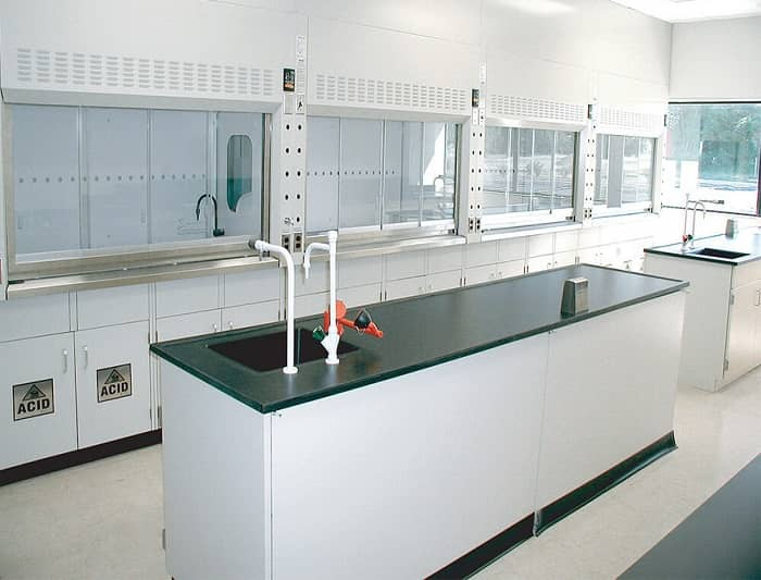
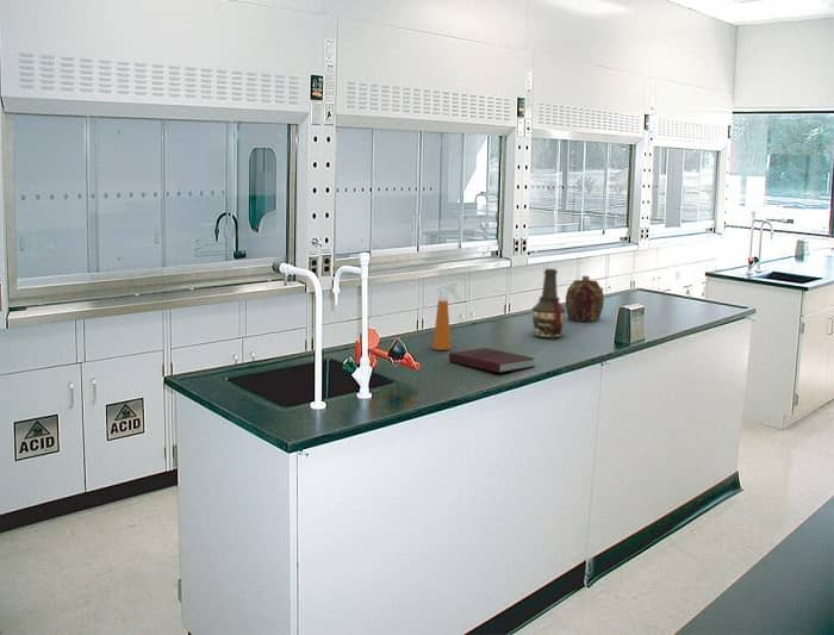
+ flask (584, 298)
+ bottle (549, 303)
+ spray bottle (447, 315)
+ notebook (491, 359)
